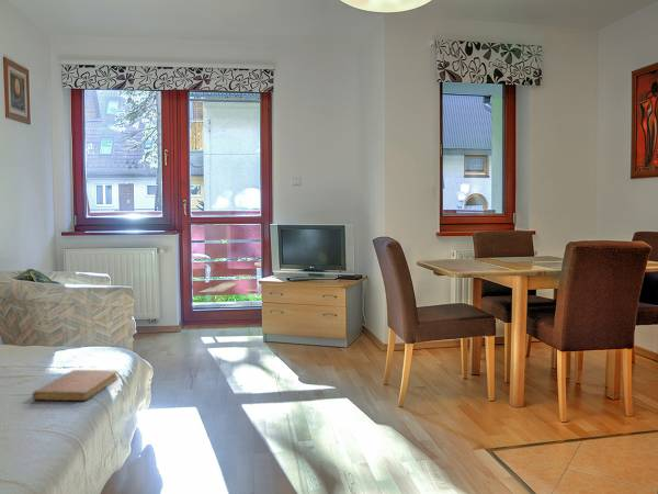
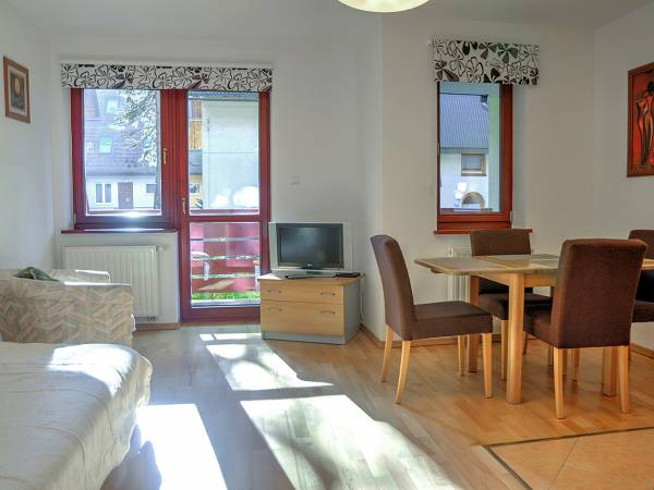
- notebook (78, 383)
